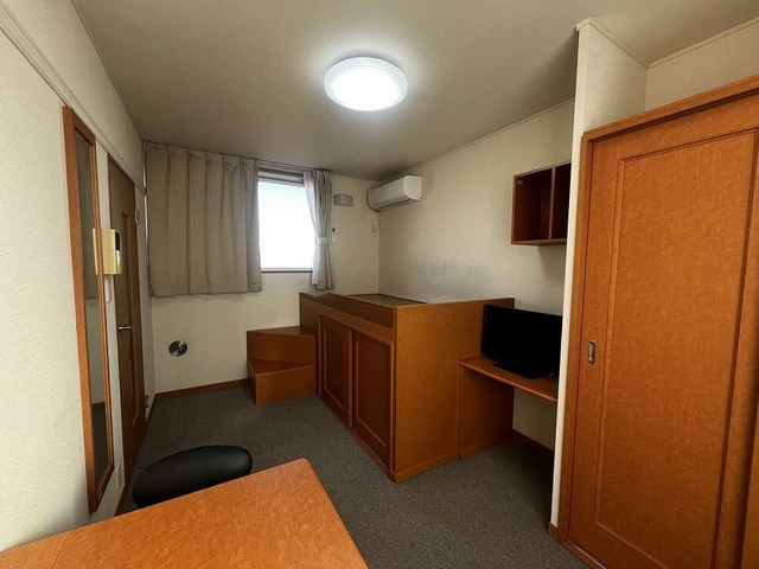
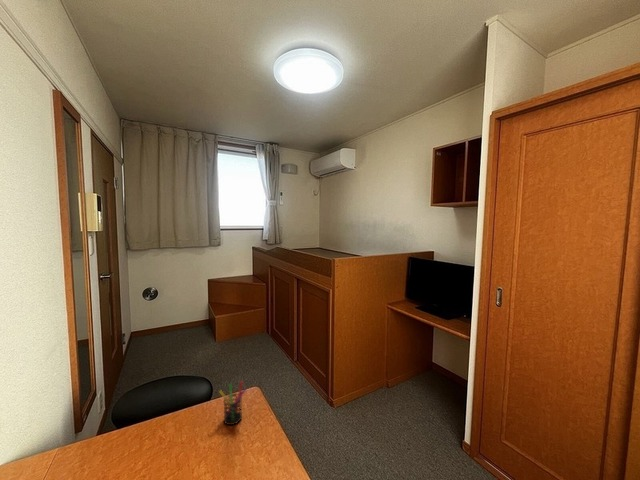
+ pen holder (233, 400)
